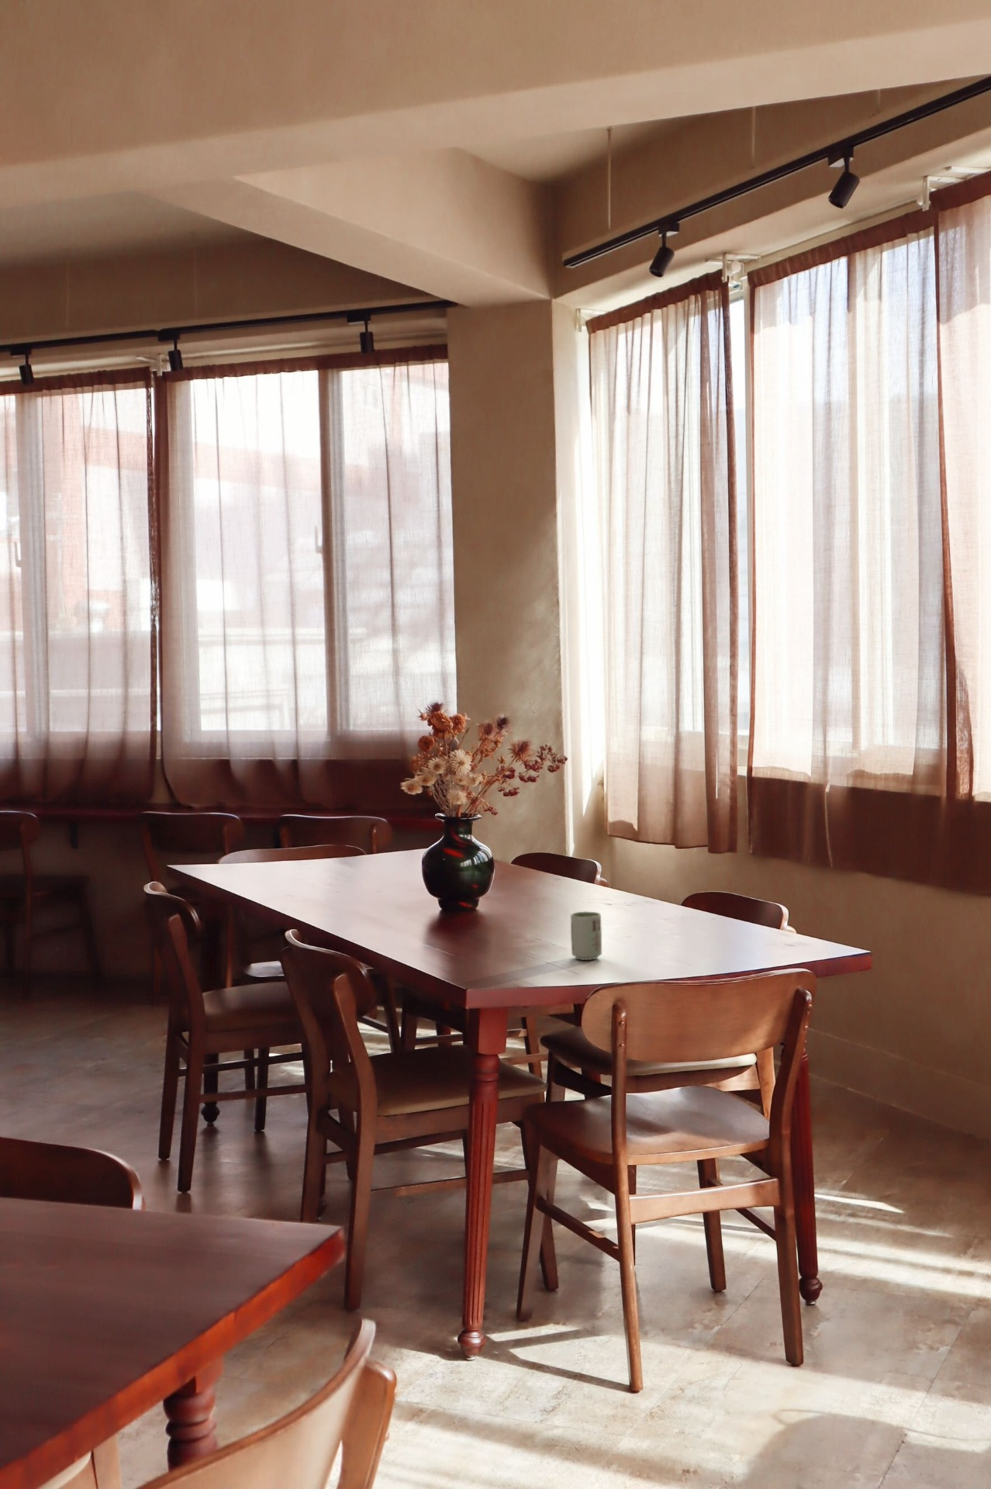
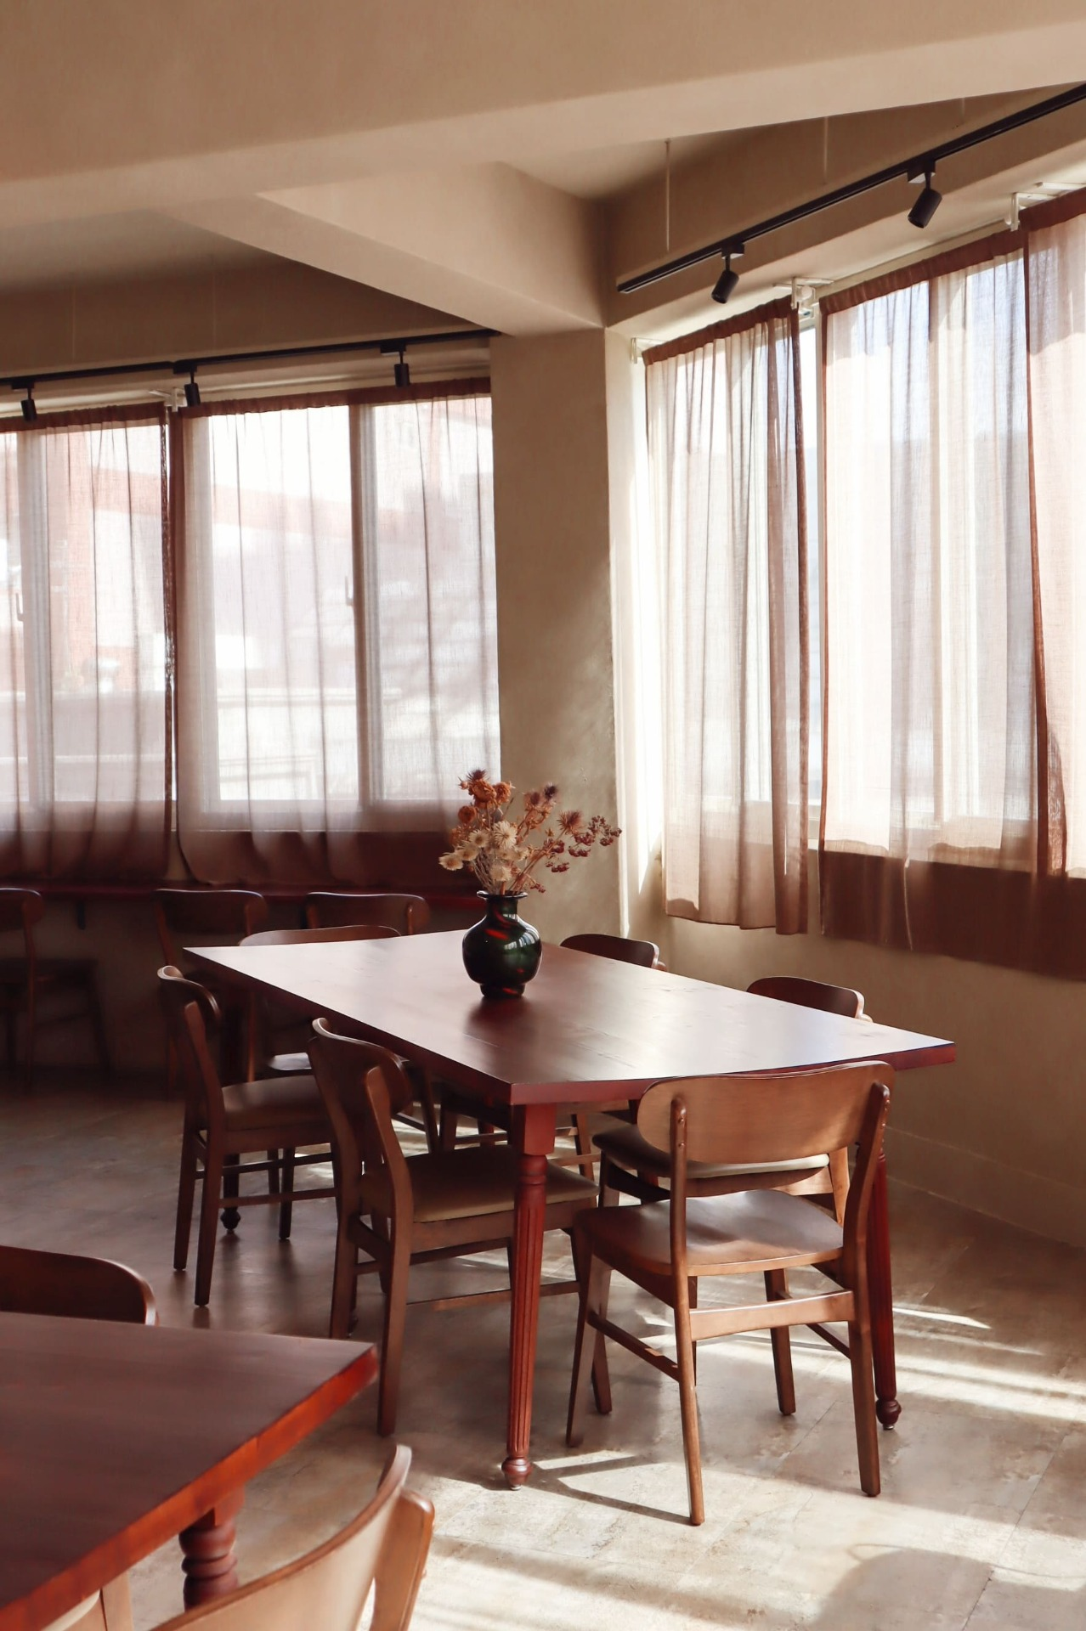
- cup (585, 935)
